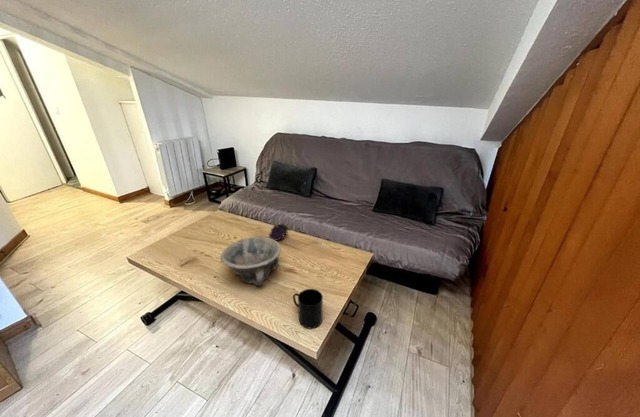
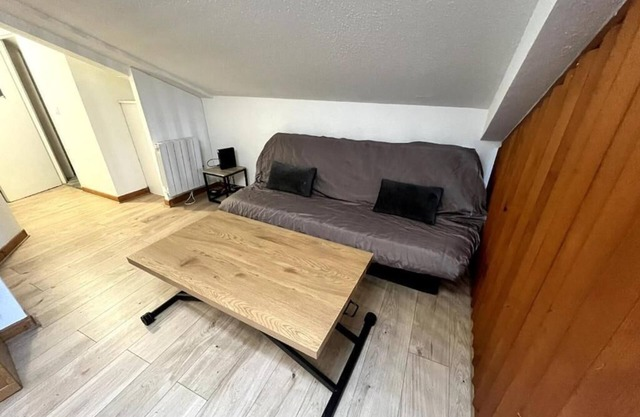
- bowl (252, 263)
- mug (307, 307)
- fruit (279, 231)
